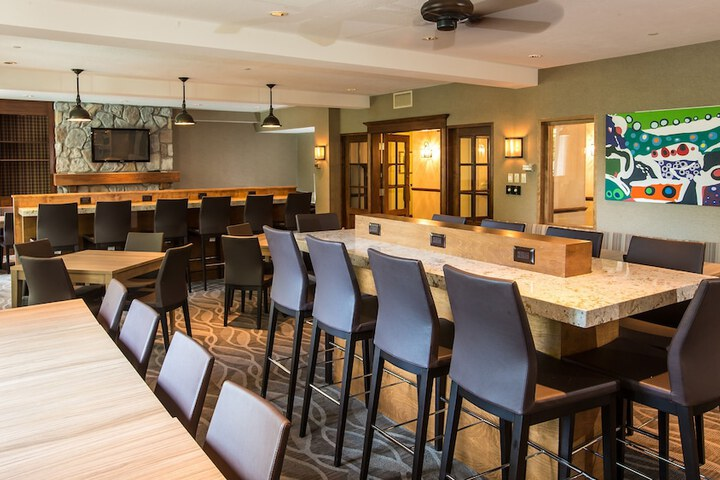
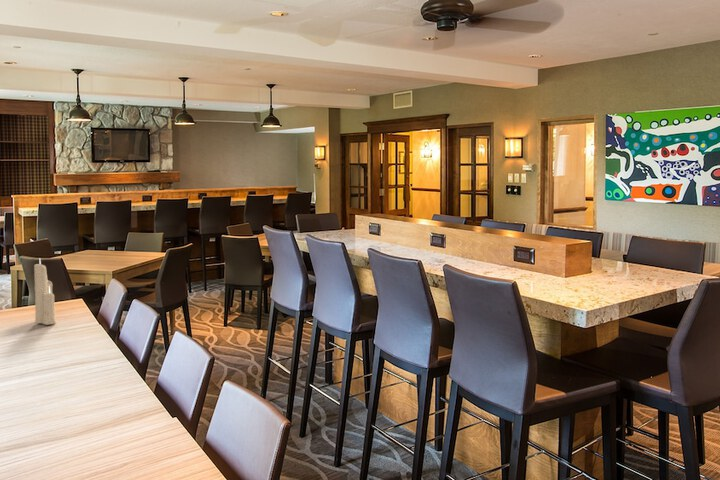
+ candle (44, 287)
